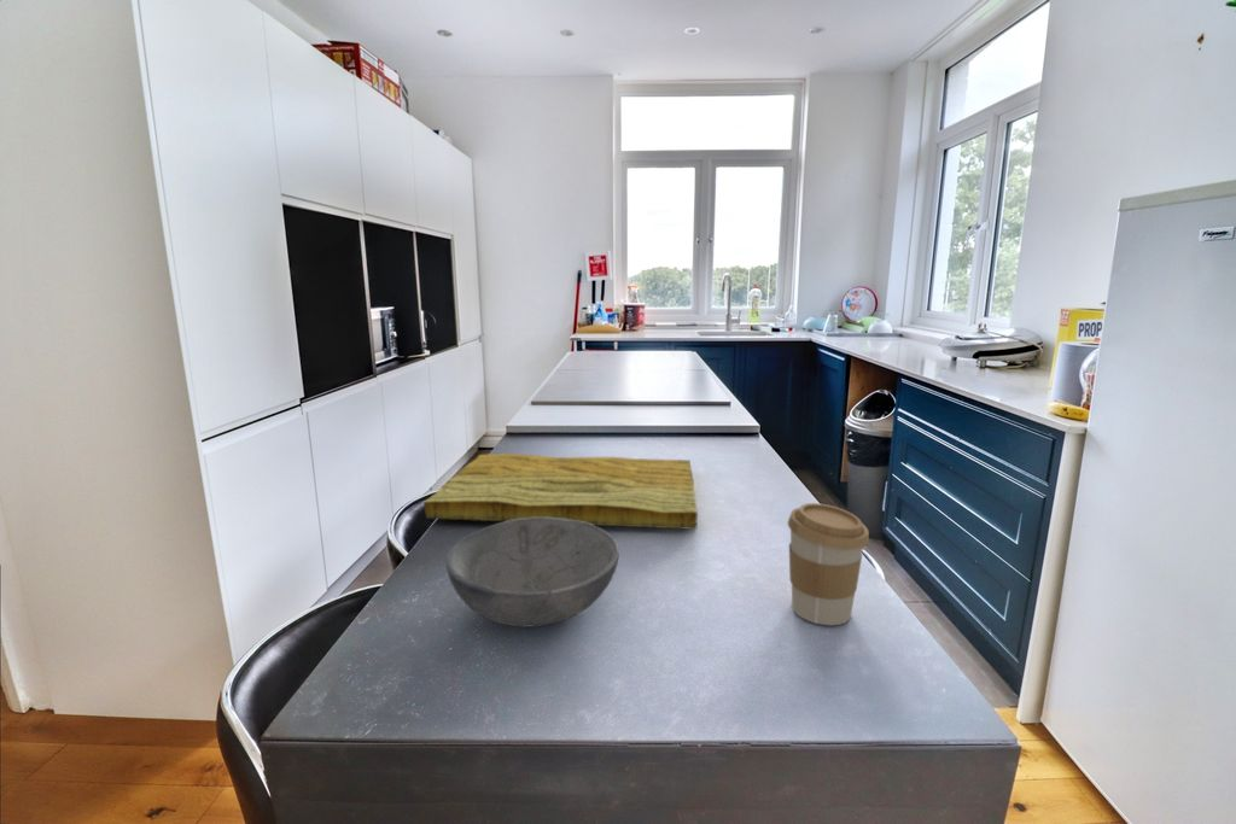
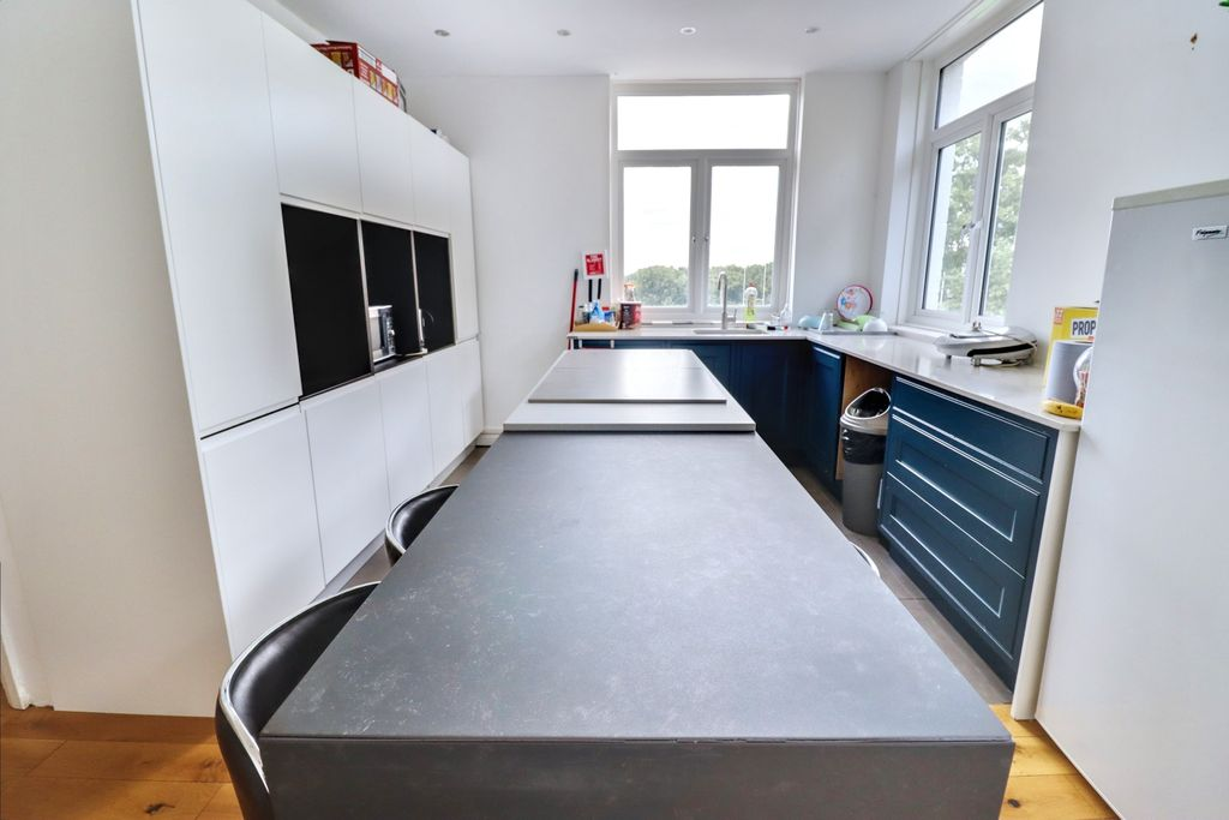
- cutting board (572, 483)
- coffee cup (824, 561)
- bowl (534, 578)
